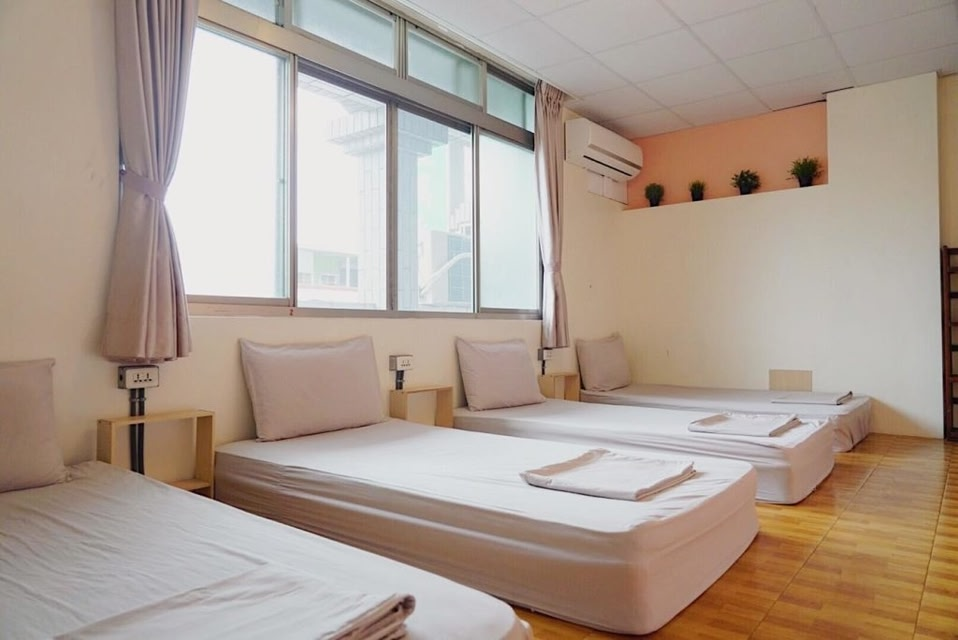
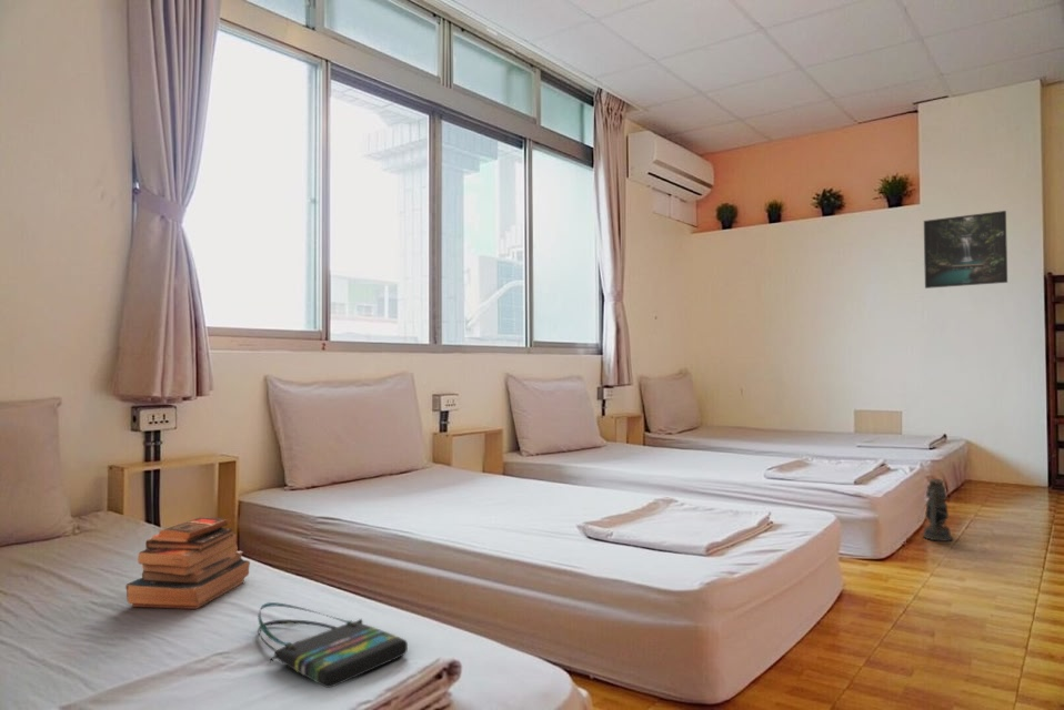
+ book (191, 558)
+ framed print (964, 251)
+ tote bag (315, 635)
+ lantern (934, 507)
